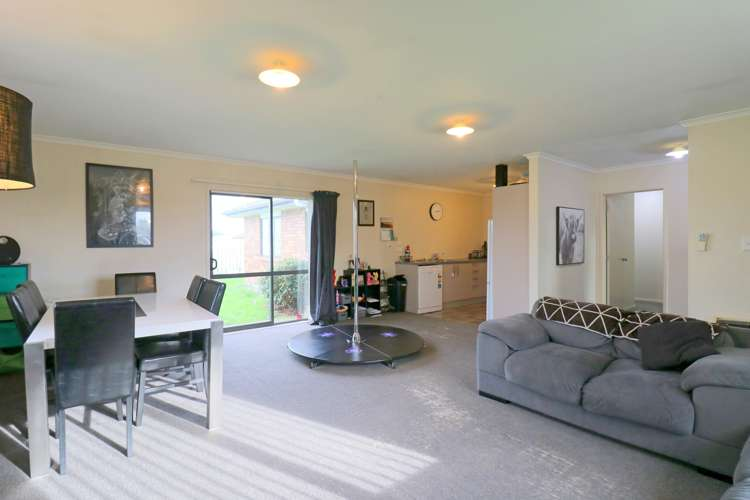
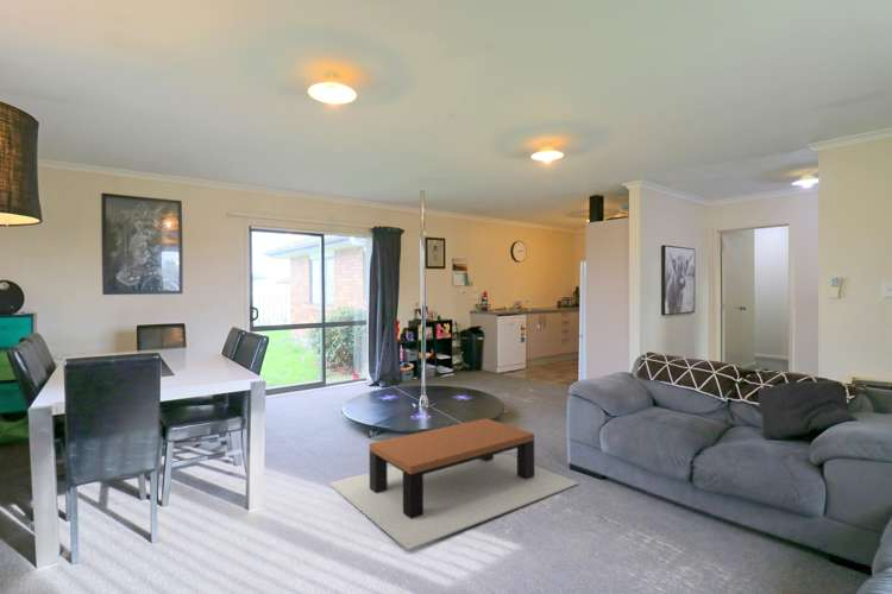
+ coffee table (453, 461)
